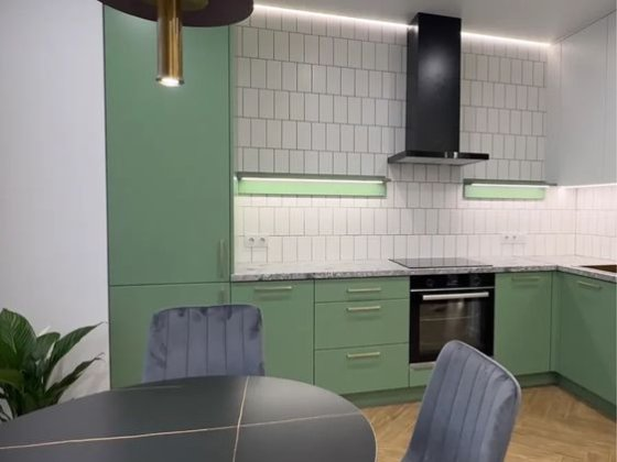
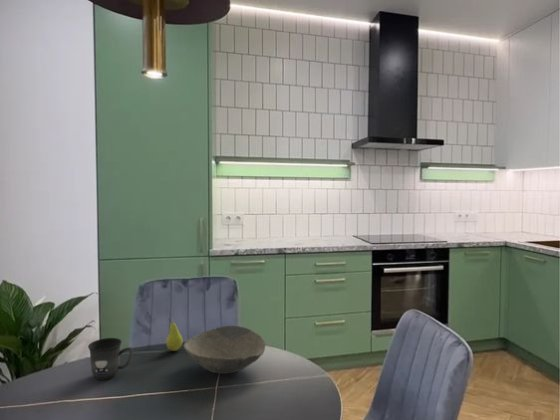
+ bowl (224, 353)
+ mug (111, 359)
+ fruit (174, 334)
